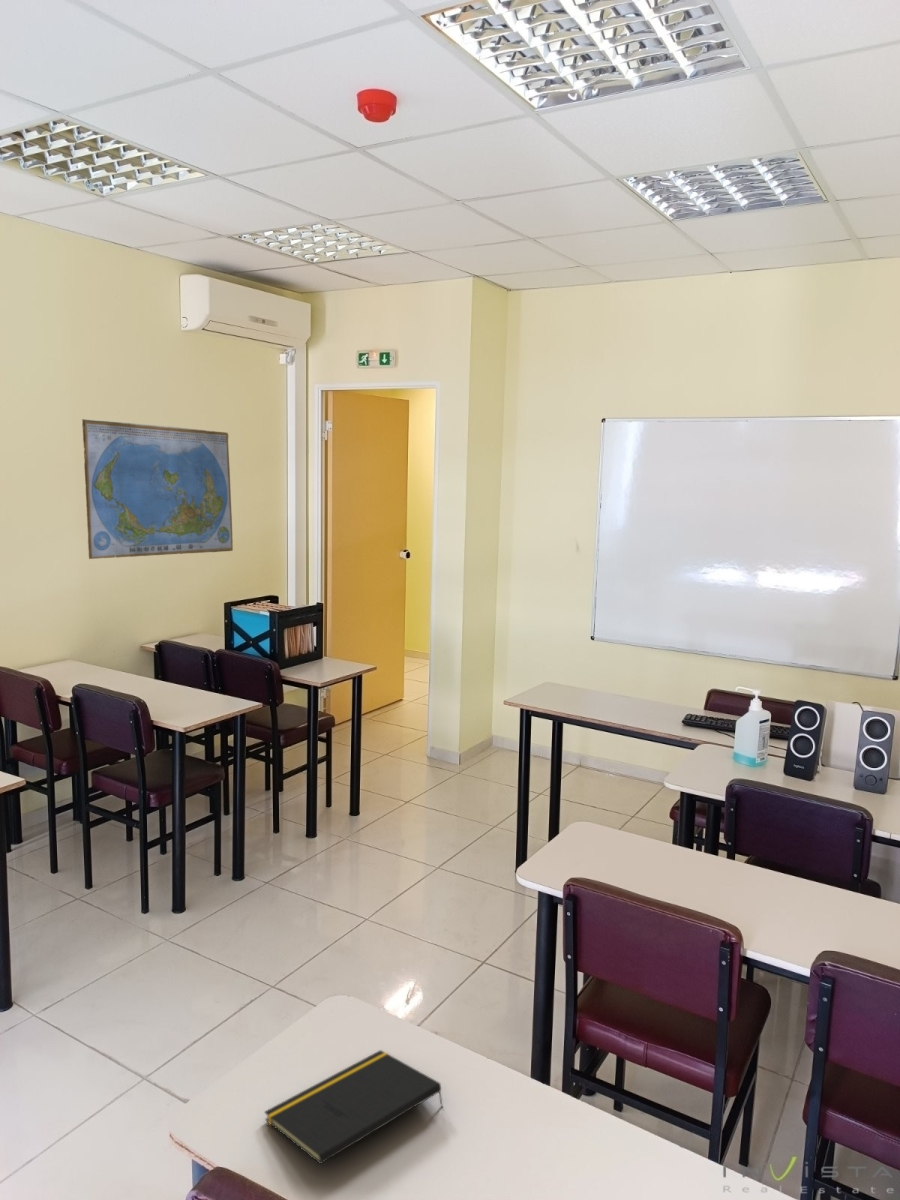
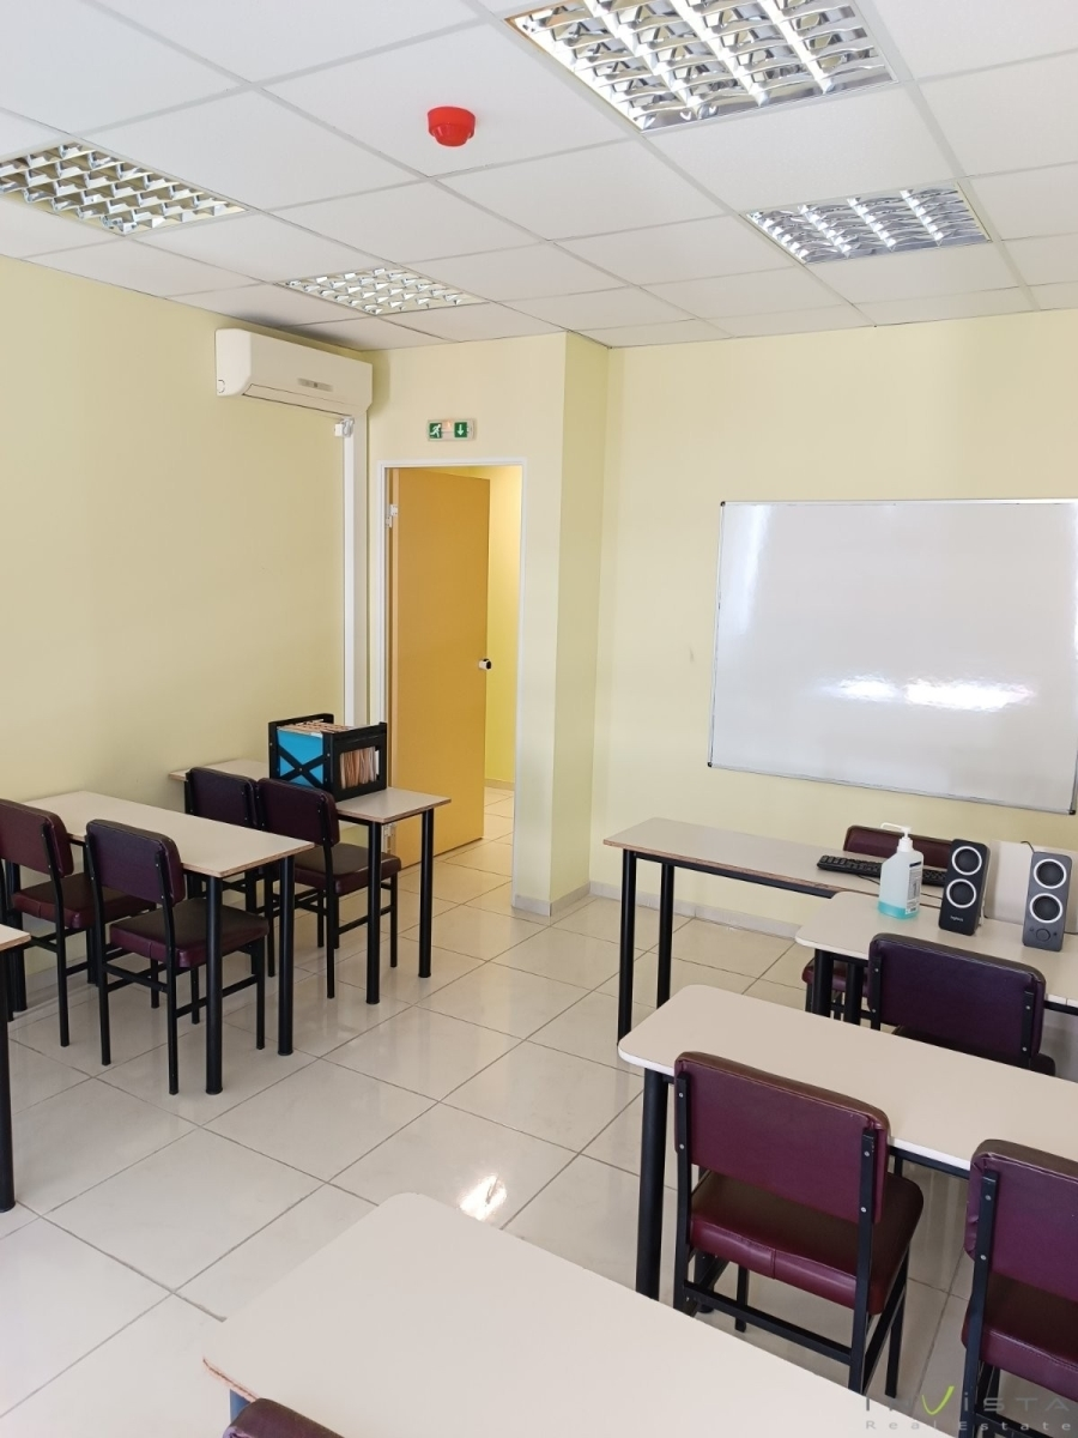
- world map (164, 491)
- notepad (353, 1101)
